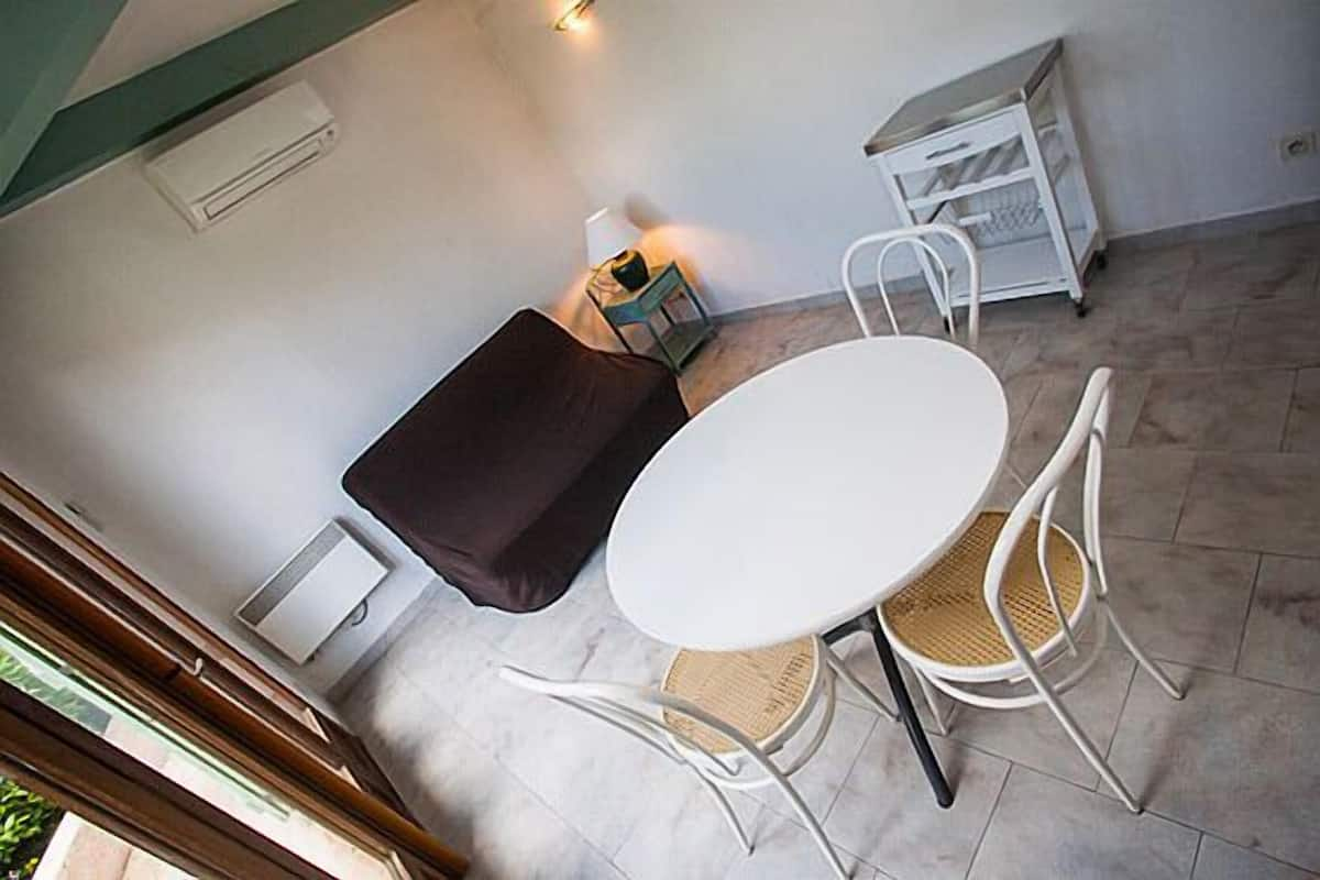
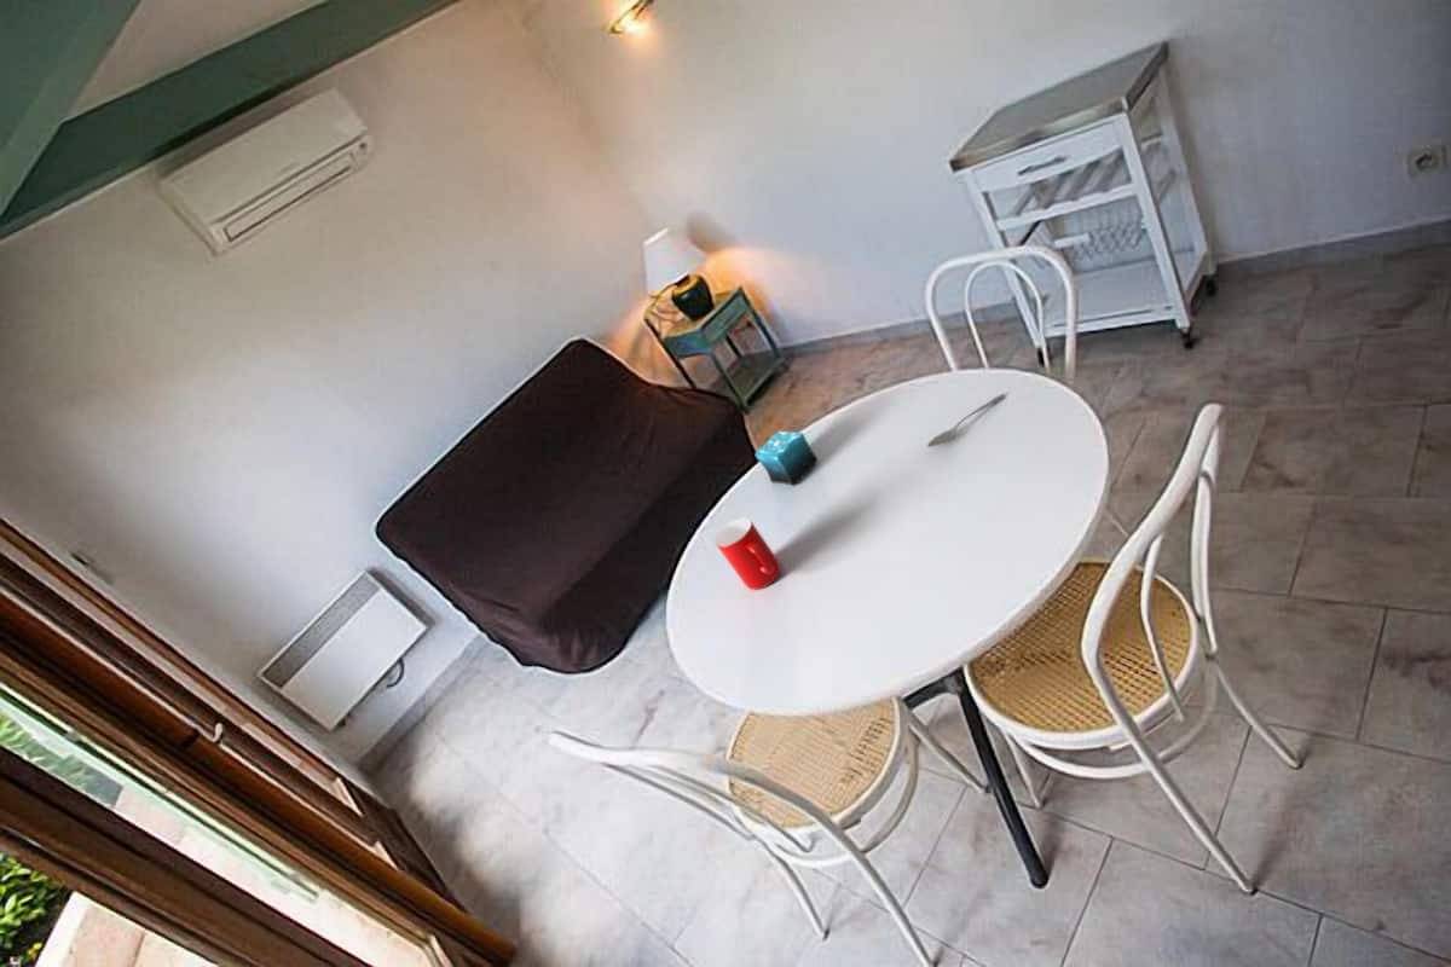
+ spoon (965, 418)
+ cup (750, 557)
+ candle (782, 451)
